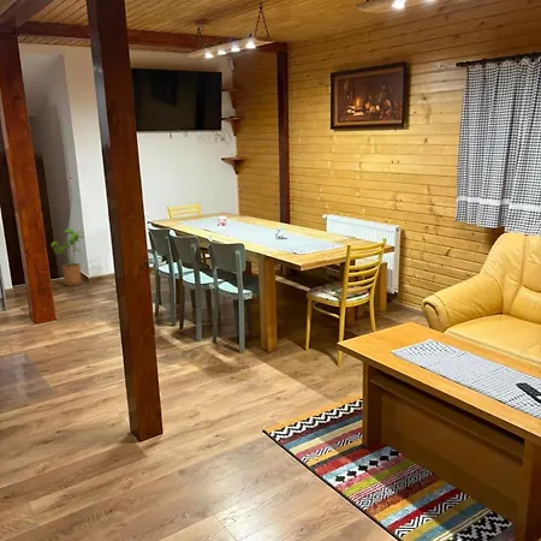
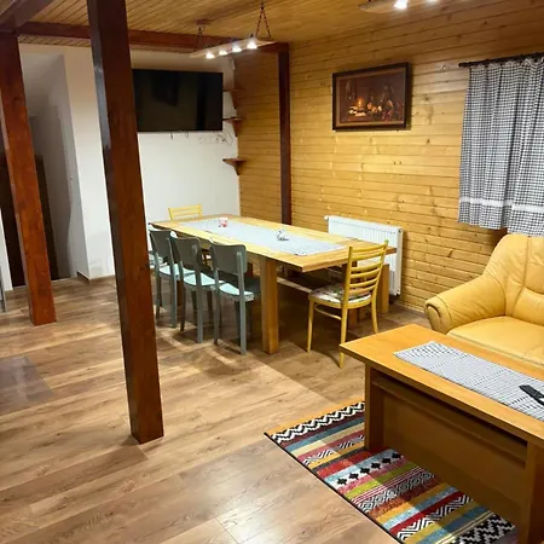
- house plant (69, 257)
